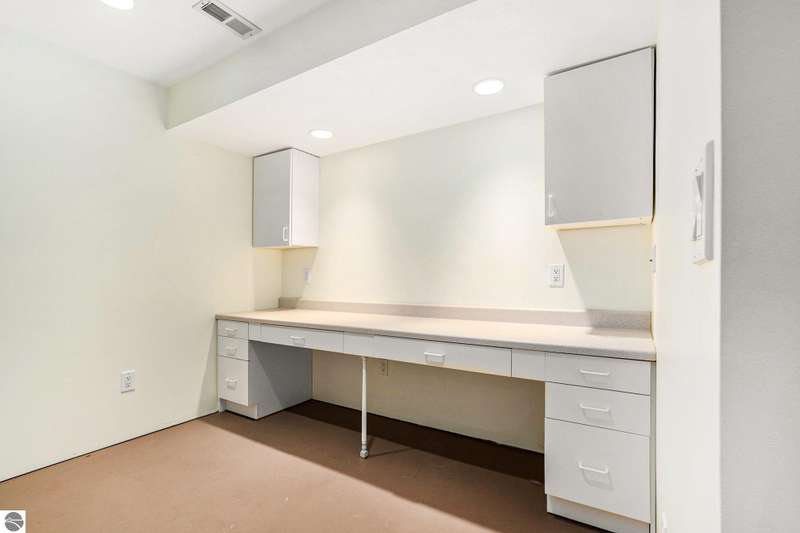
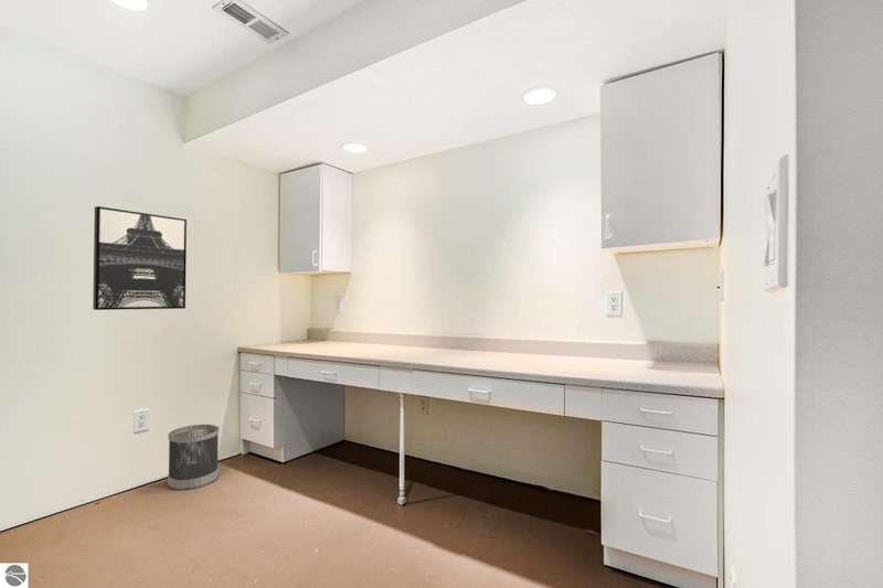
+ wastebasket (193, 456)
+ wall art (142, 260)
